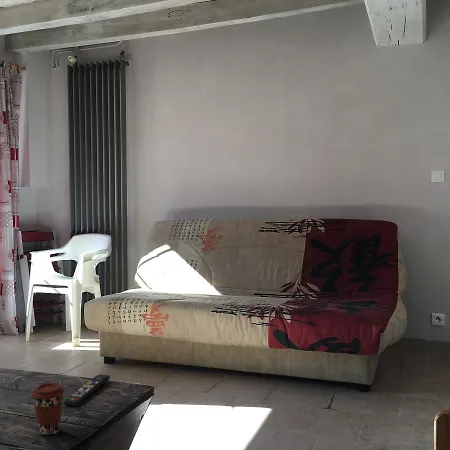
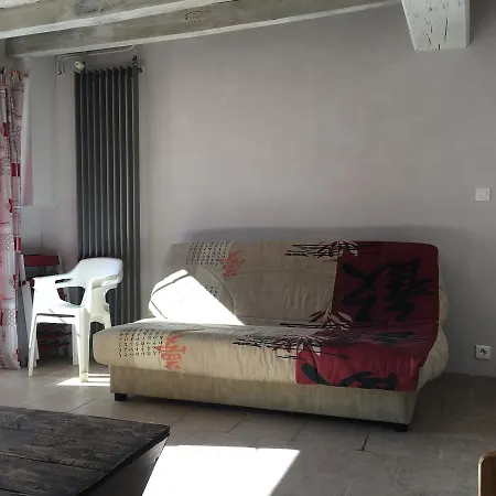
- coffee cup (48, 409)
- remote control (88, 389)
